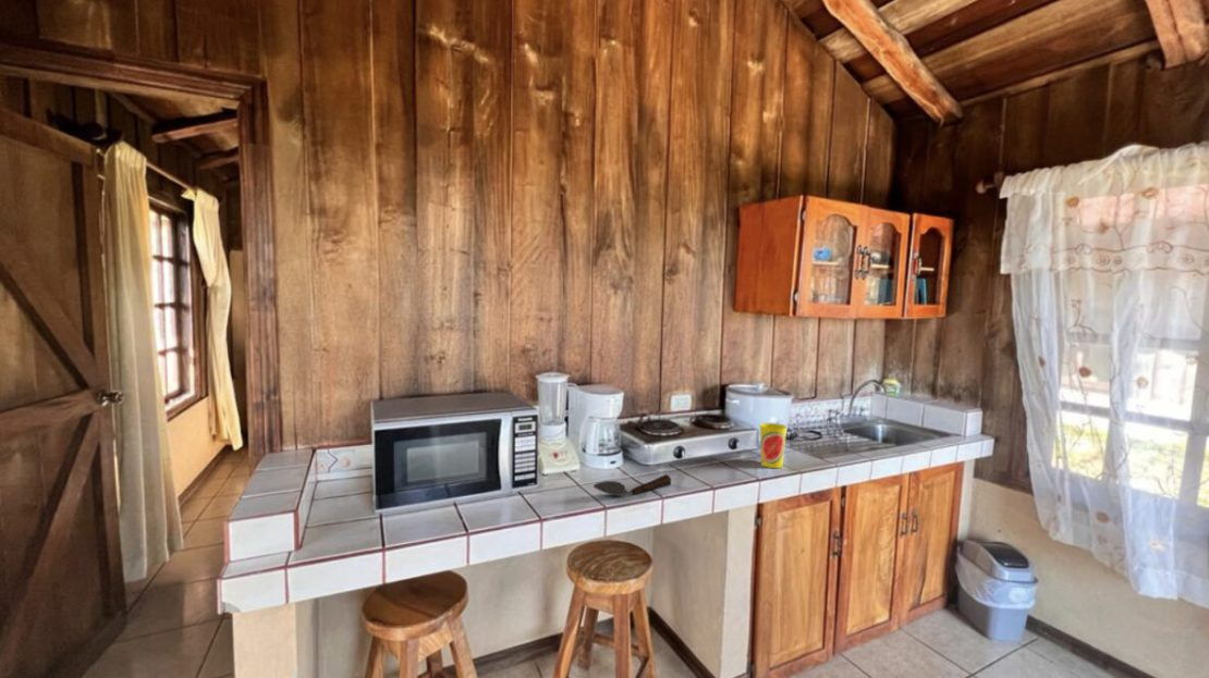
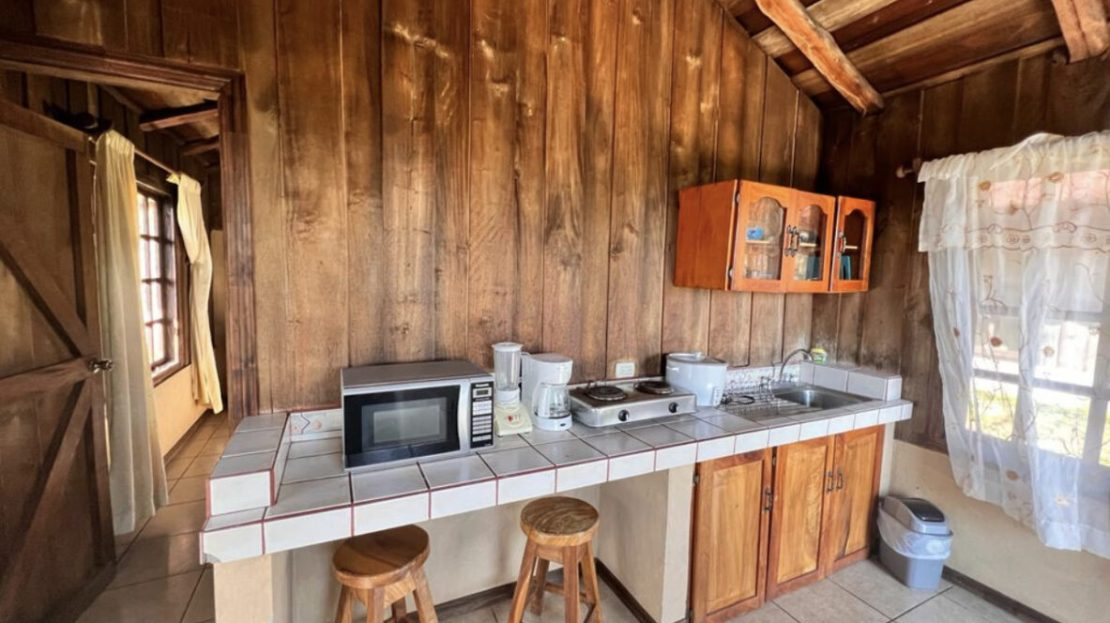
- cup (772, 445)
- spoon (636, 486)
